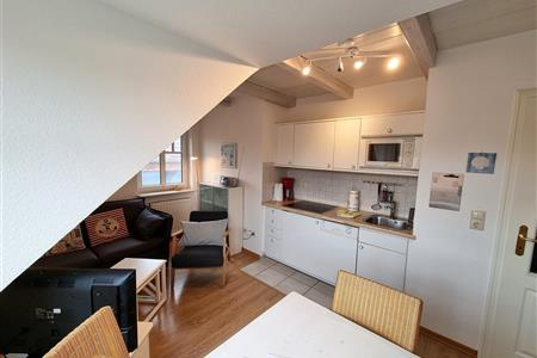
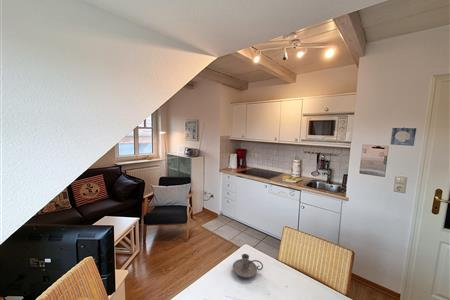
+ candle holder (247, 263)
